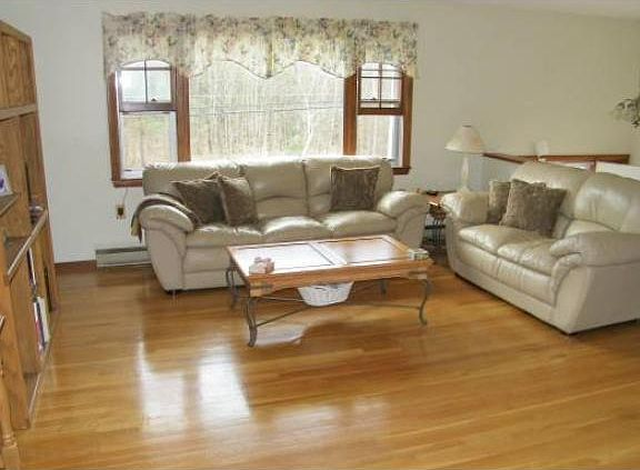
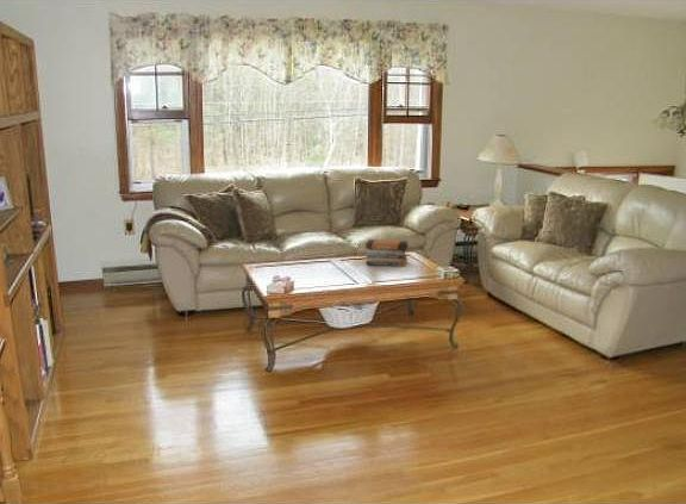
+ book stack (386, 253)
